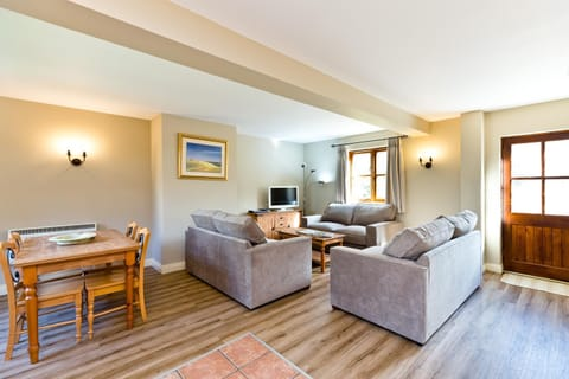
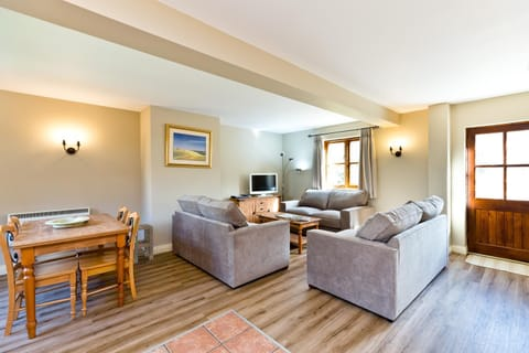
+ side table (141, 243)
